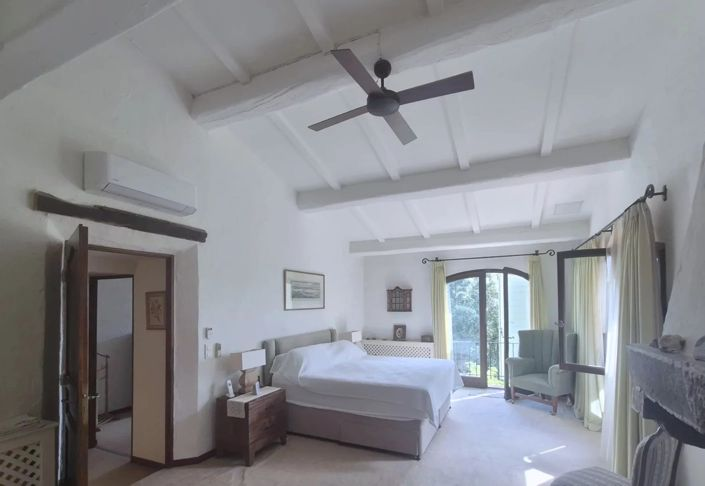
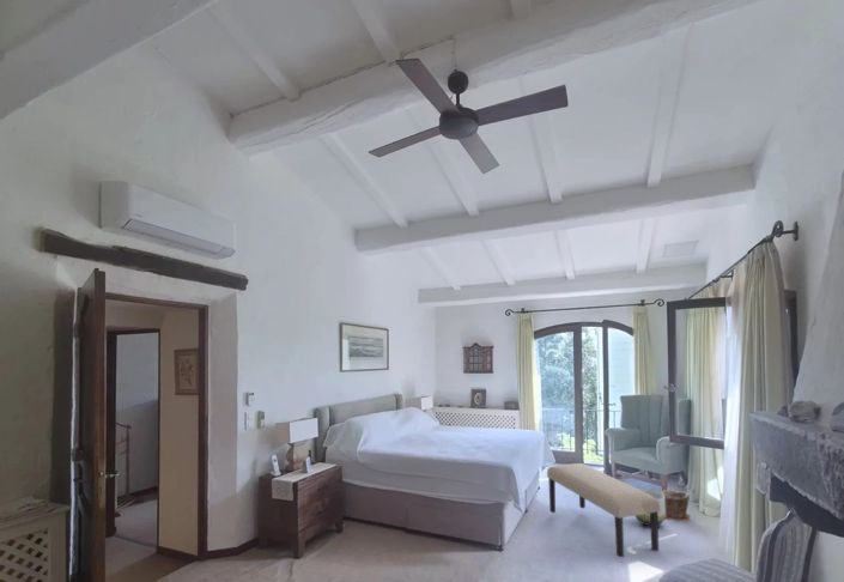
+ bench (597, 504)
+ planter (649, 514)
+ plant pot (675, 504)
